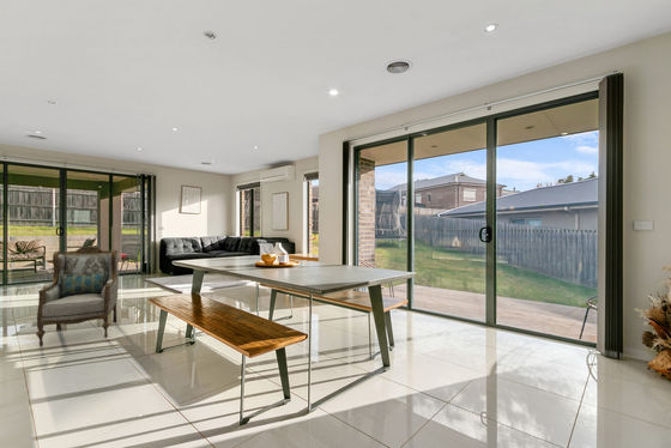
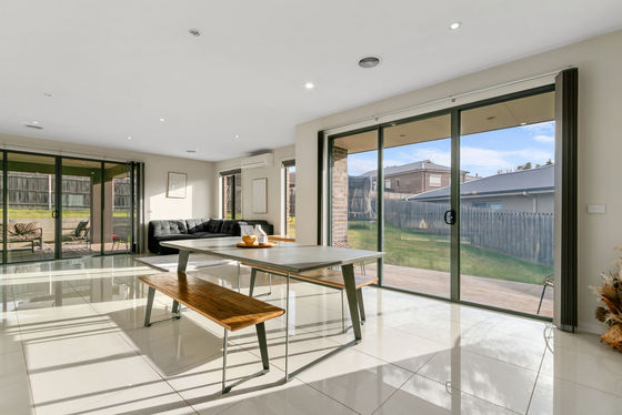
- armchair (81, 290)
